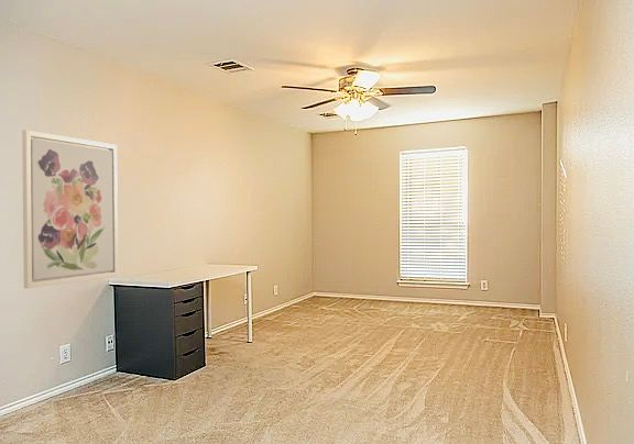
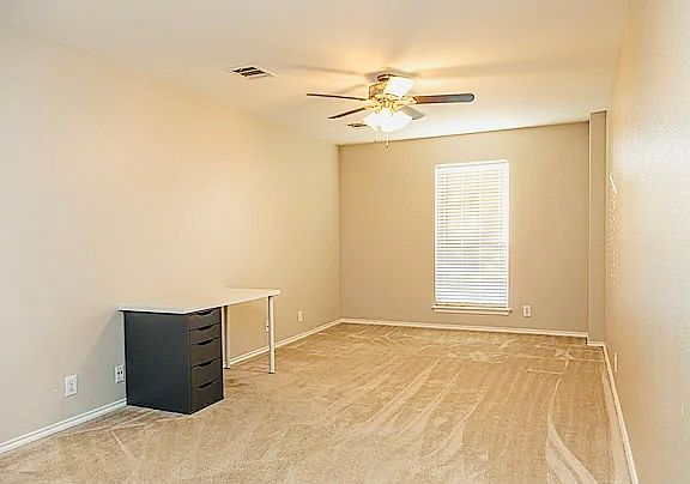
- wall art (74, 210)
